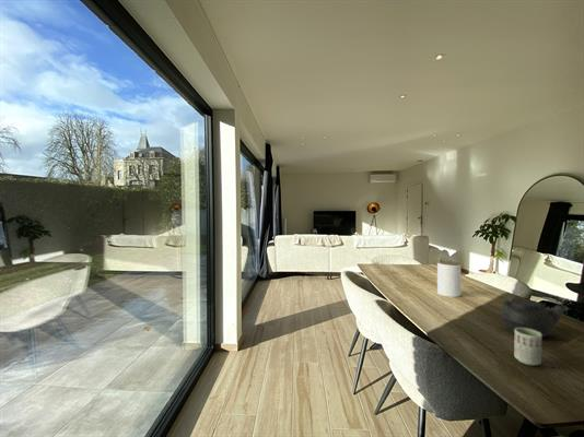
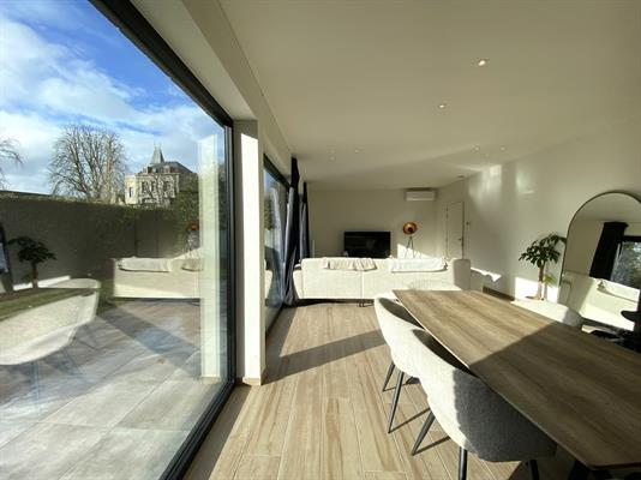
- cup (527, 346)
- jar (448, 277)
- teapot (532, 317)
